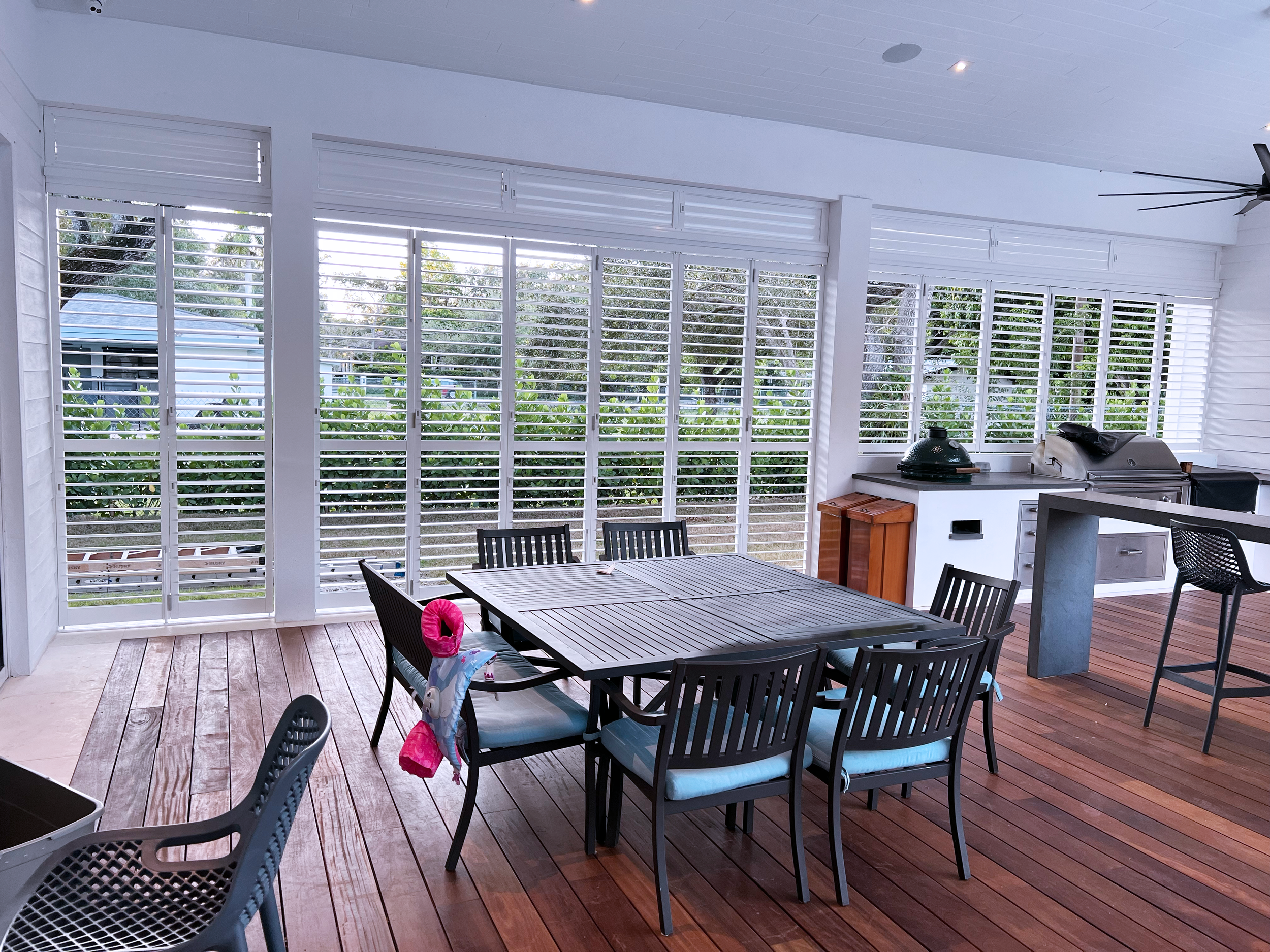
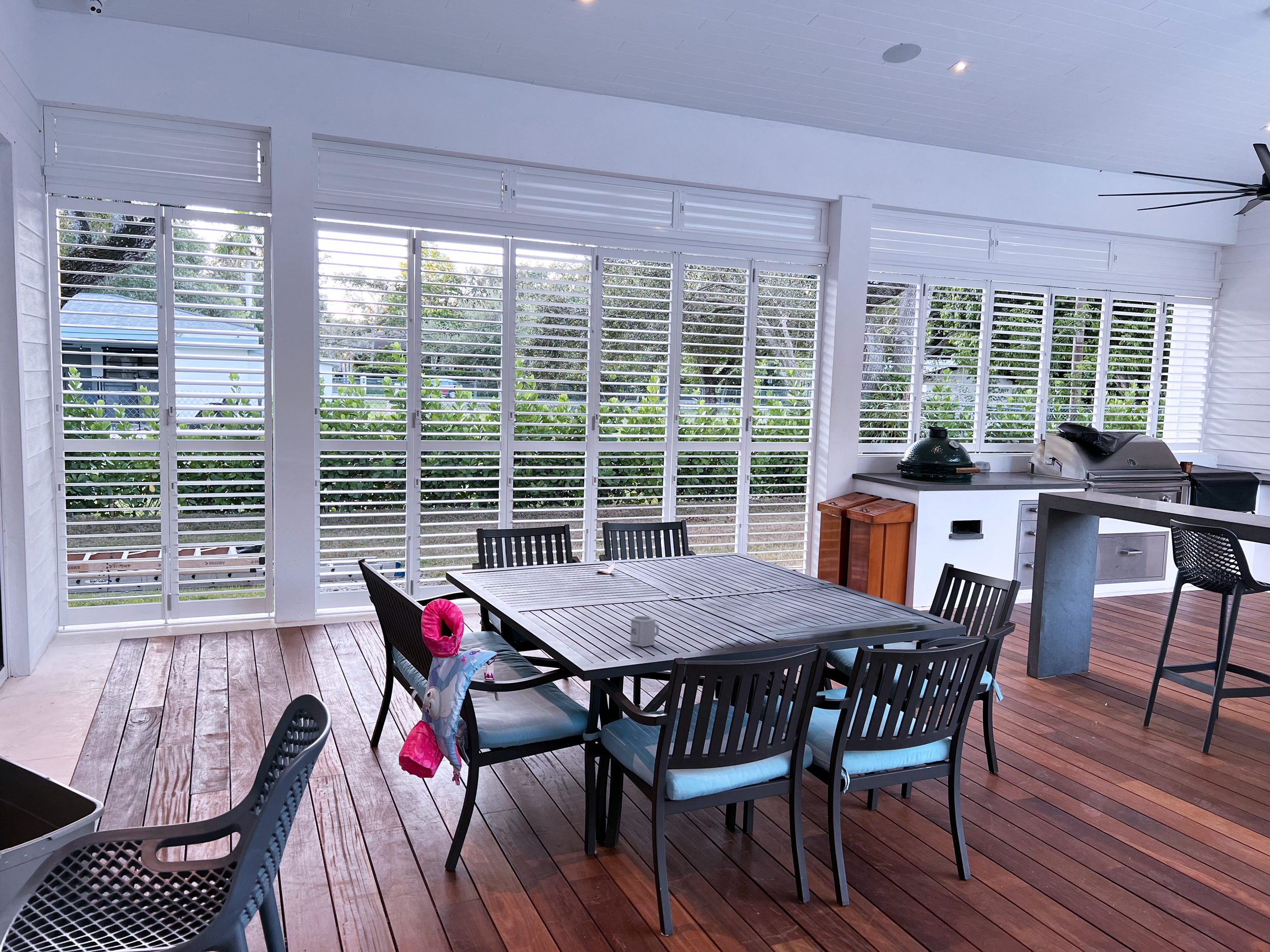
+ cup (645, 631)
